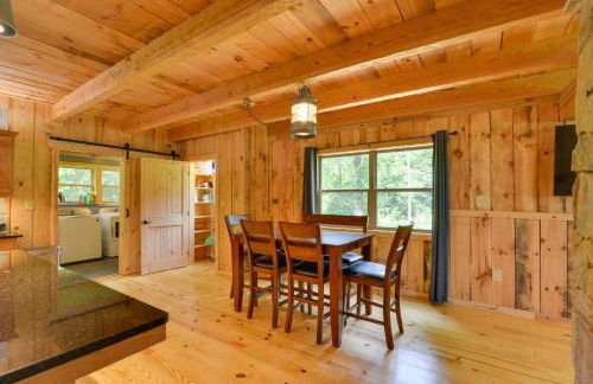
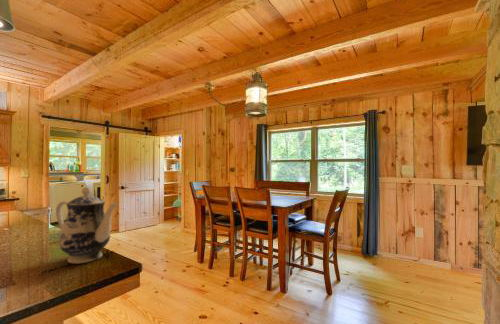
+ teapot (86, 222)
